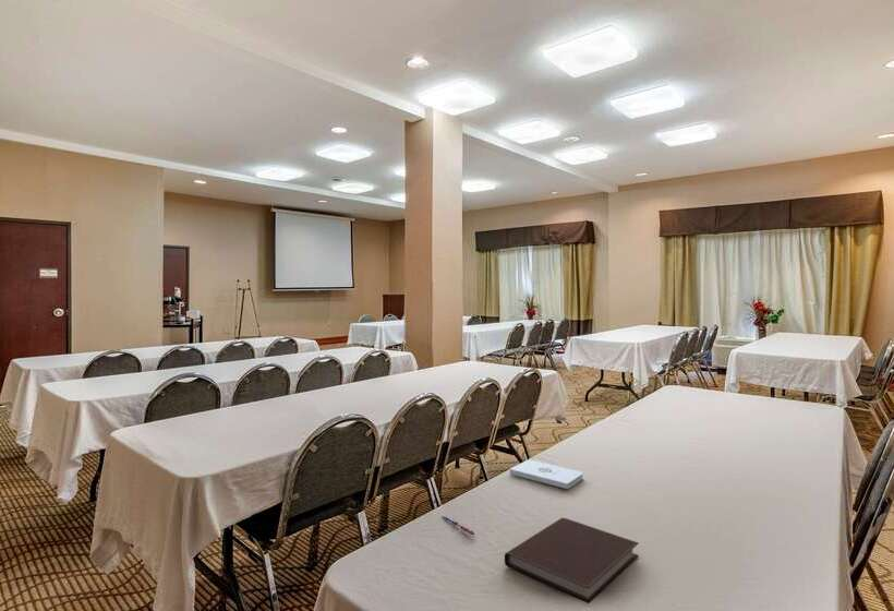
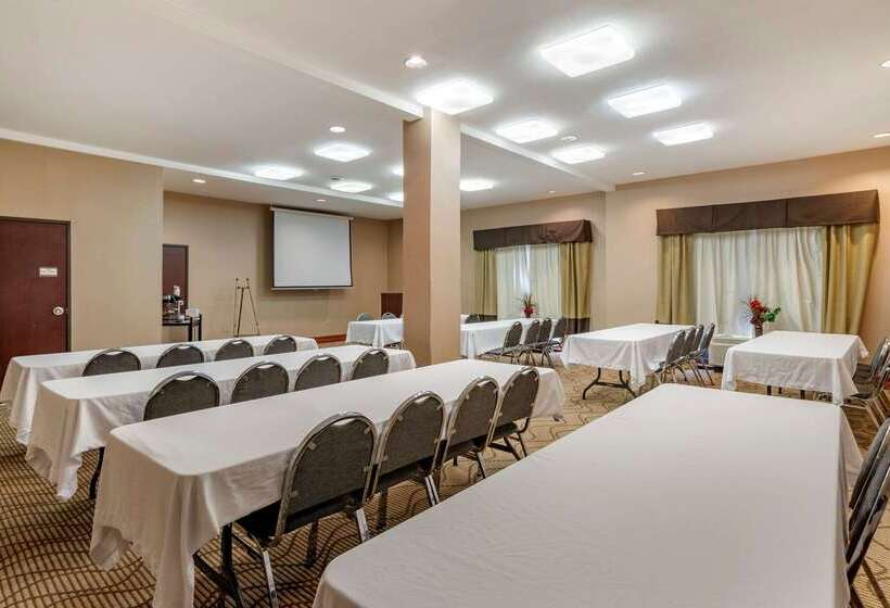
- notepad (546, 472)
- notebook (572, 553)
- pen (457, 524)
